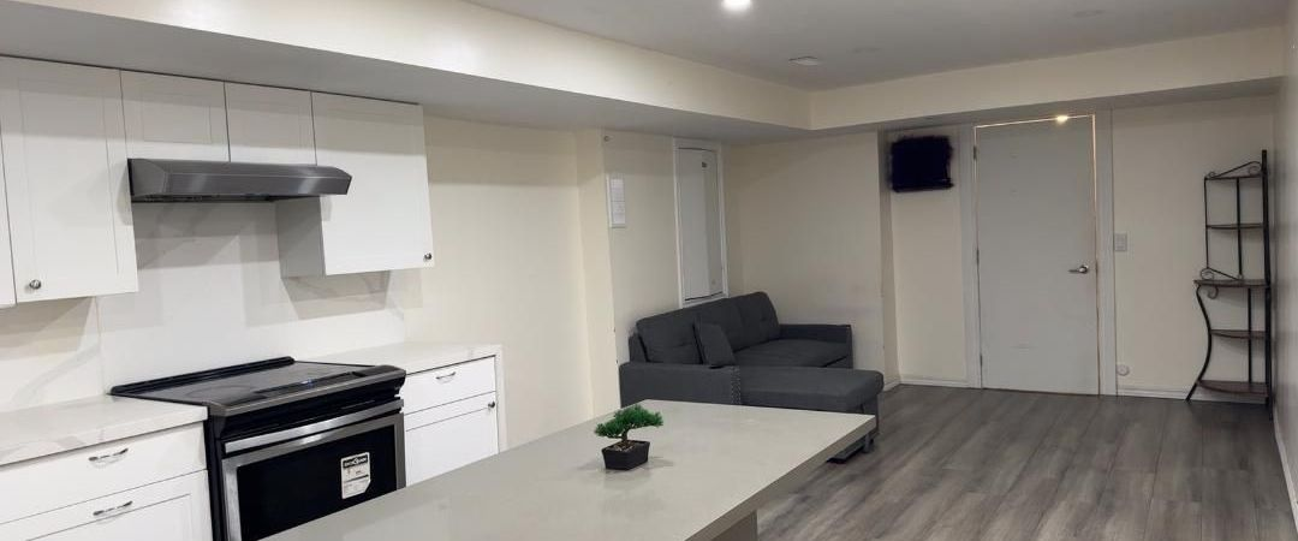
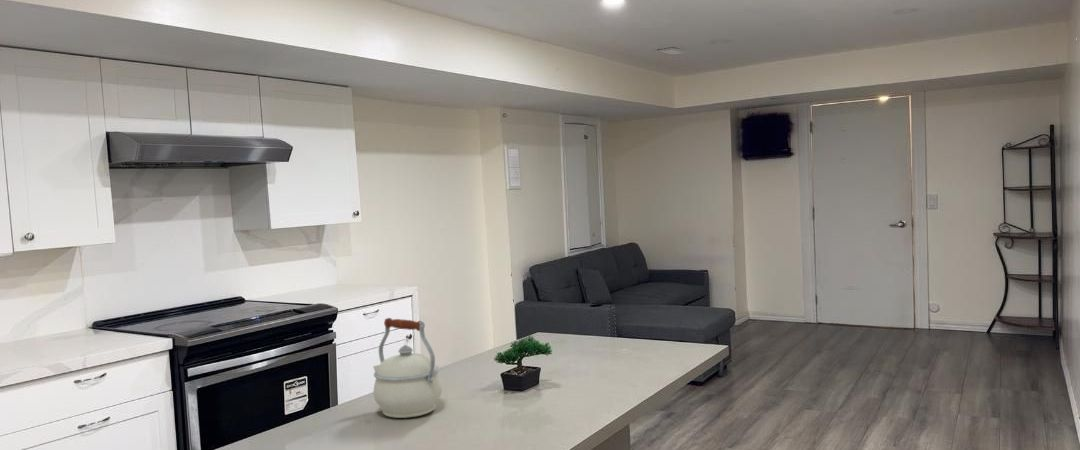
+ kettle (402, 364)
